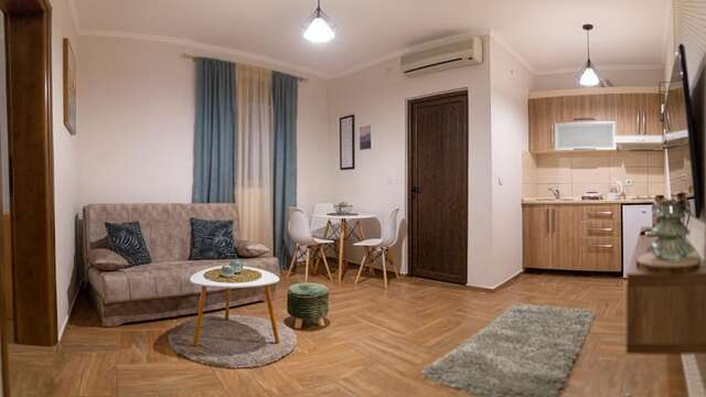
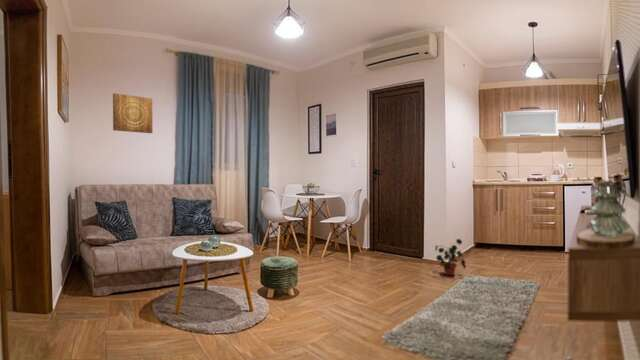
+ potted plant (451, 256)
+ wall art (133, 114)
